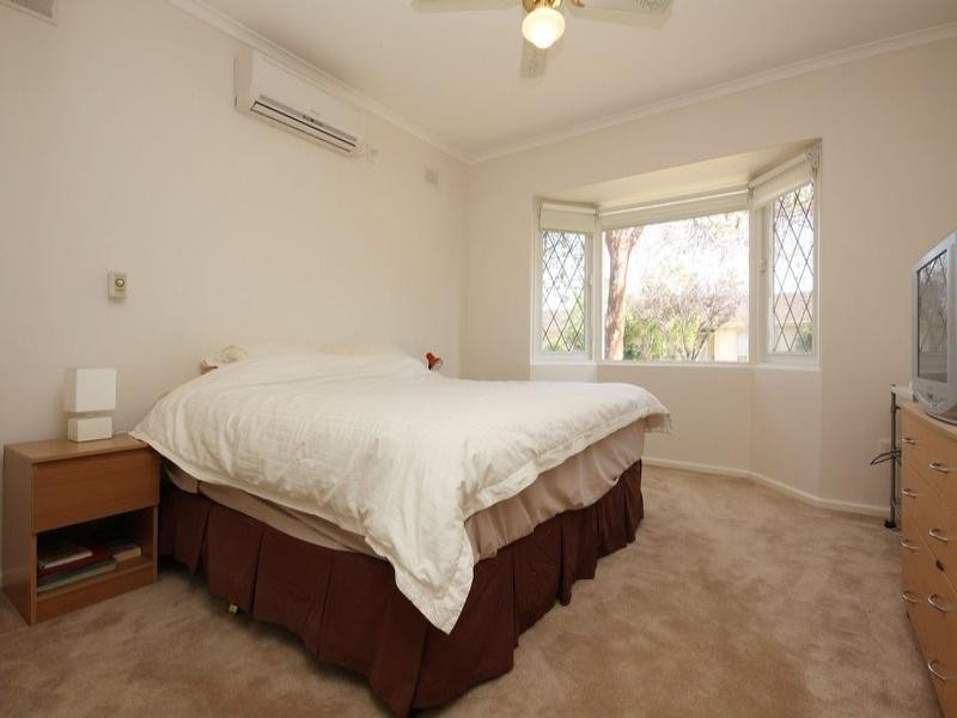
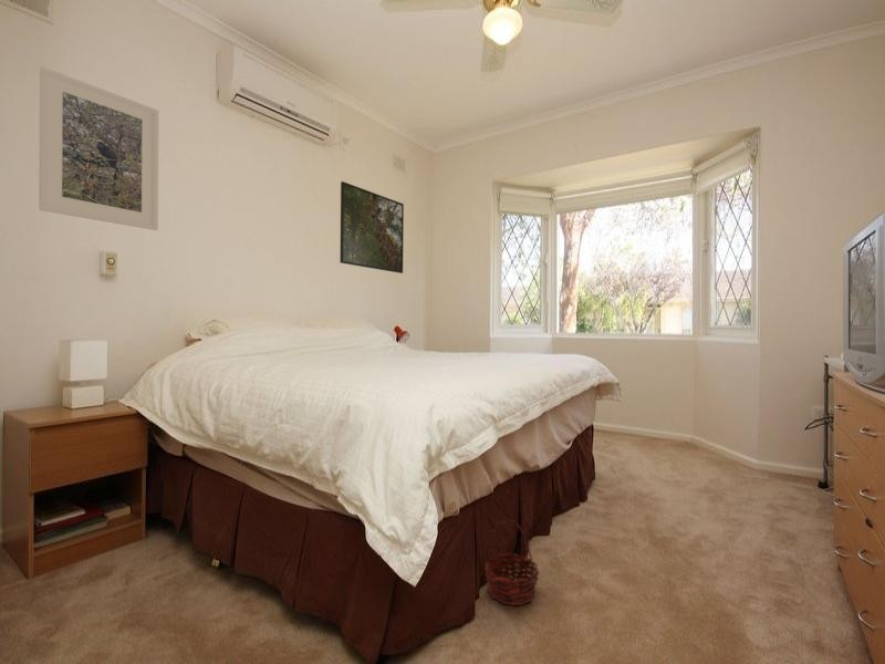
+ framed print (104, 155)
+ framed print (374, 230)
+ basket (511, 556)
